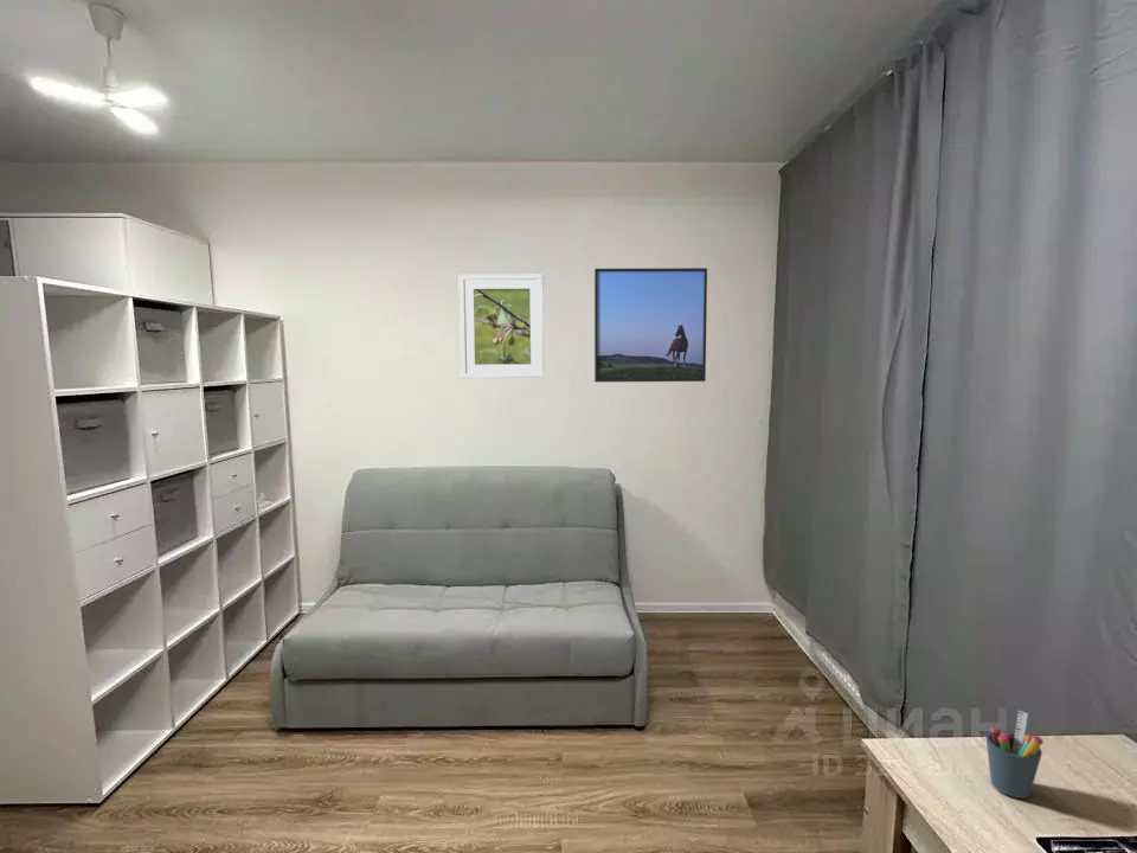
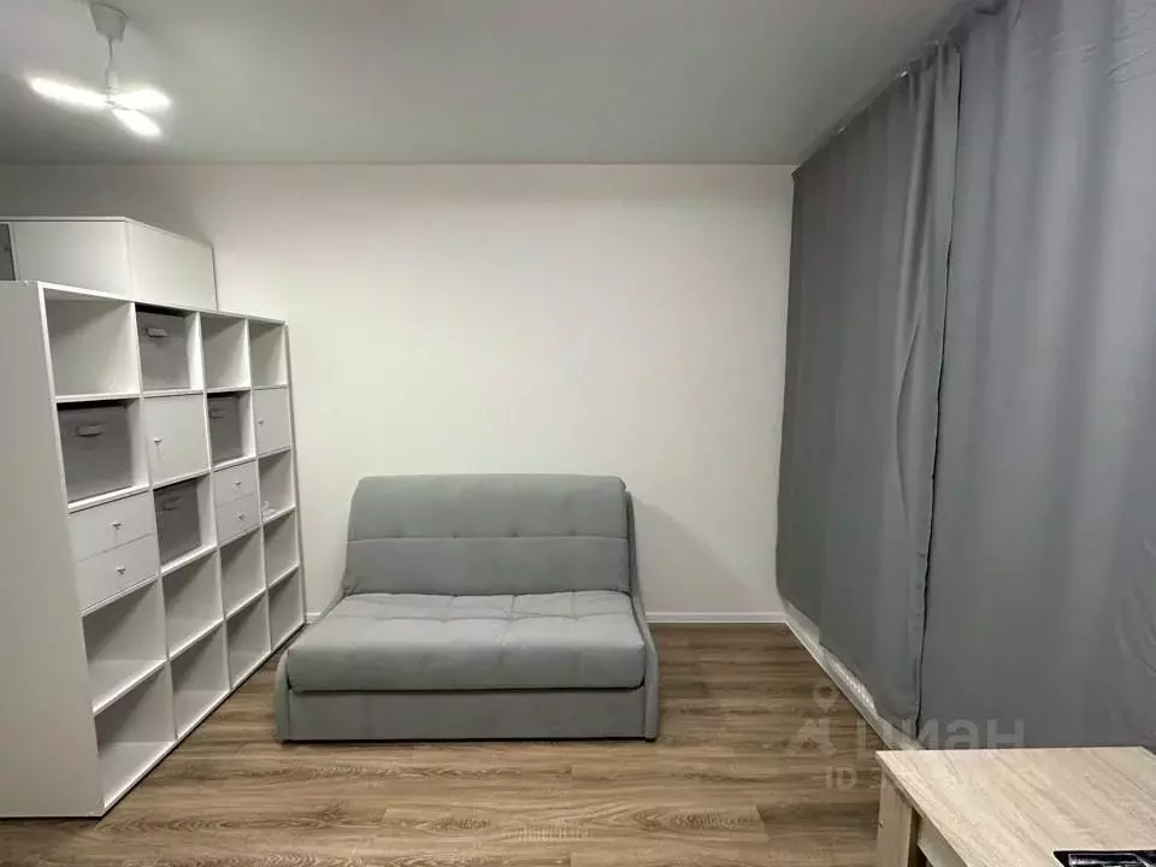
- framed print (650, 325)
- pen holder (1013, 753)
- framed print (502, 326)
